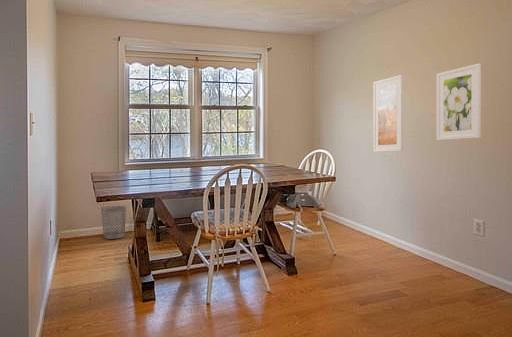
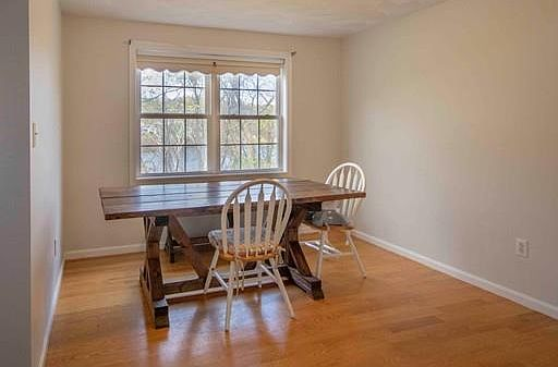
- wastebasket (114, 222)
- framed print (457, 104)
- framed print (387, 115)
